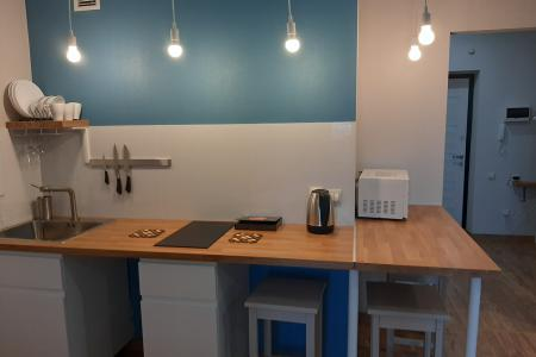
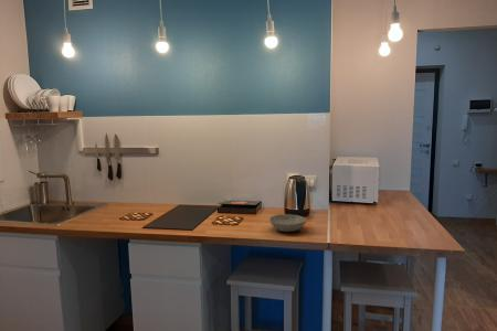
+ bowl (287, 224)
